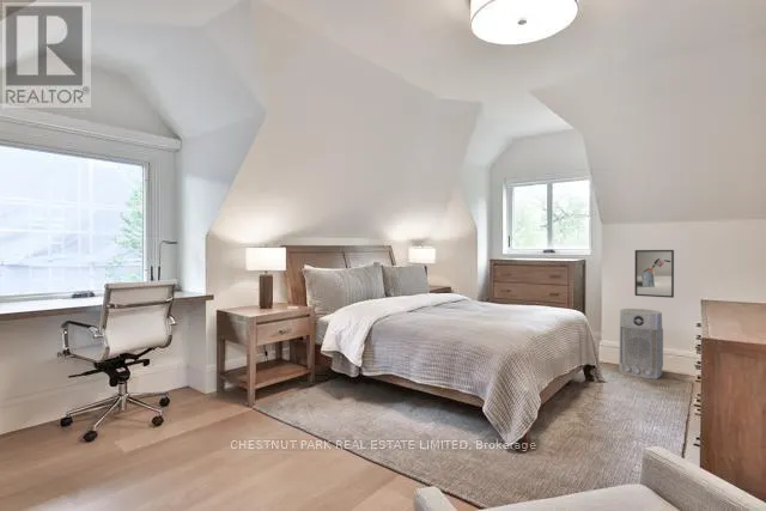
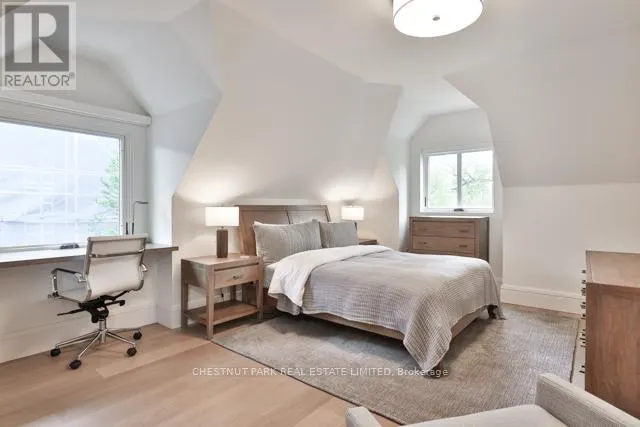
- air purifier (640, 341)
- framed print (653, 273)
